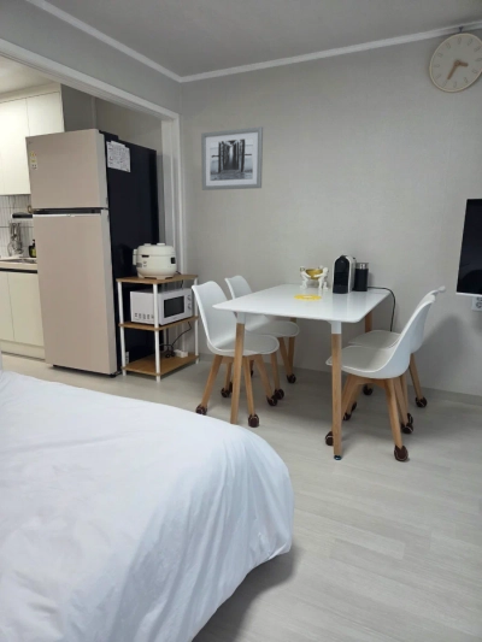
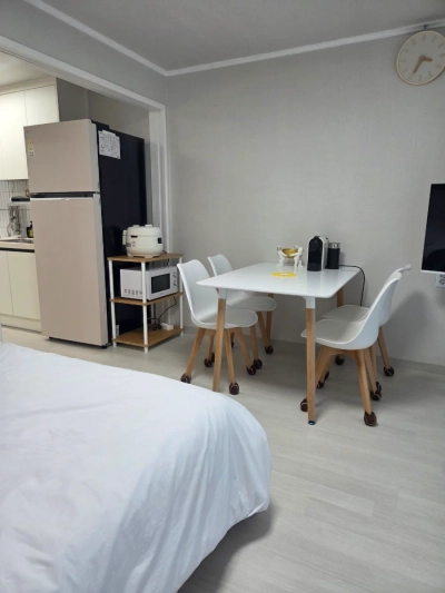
- wall art (230, 160)
